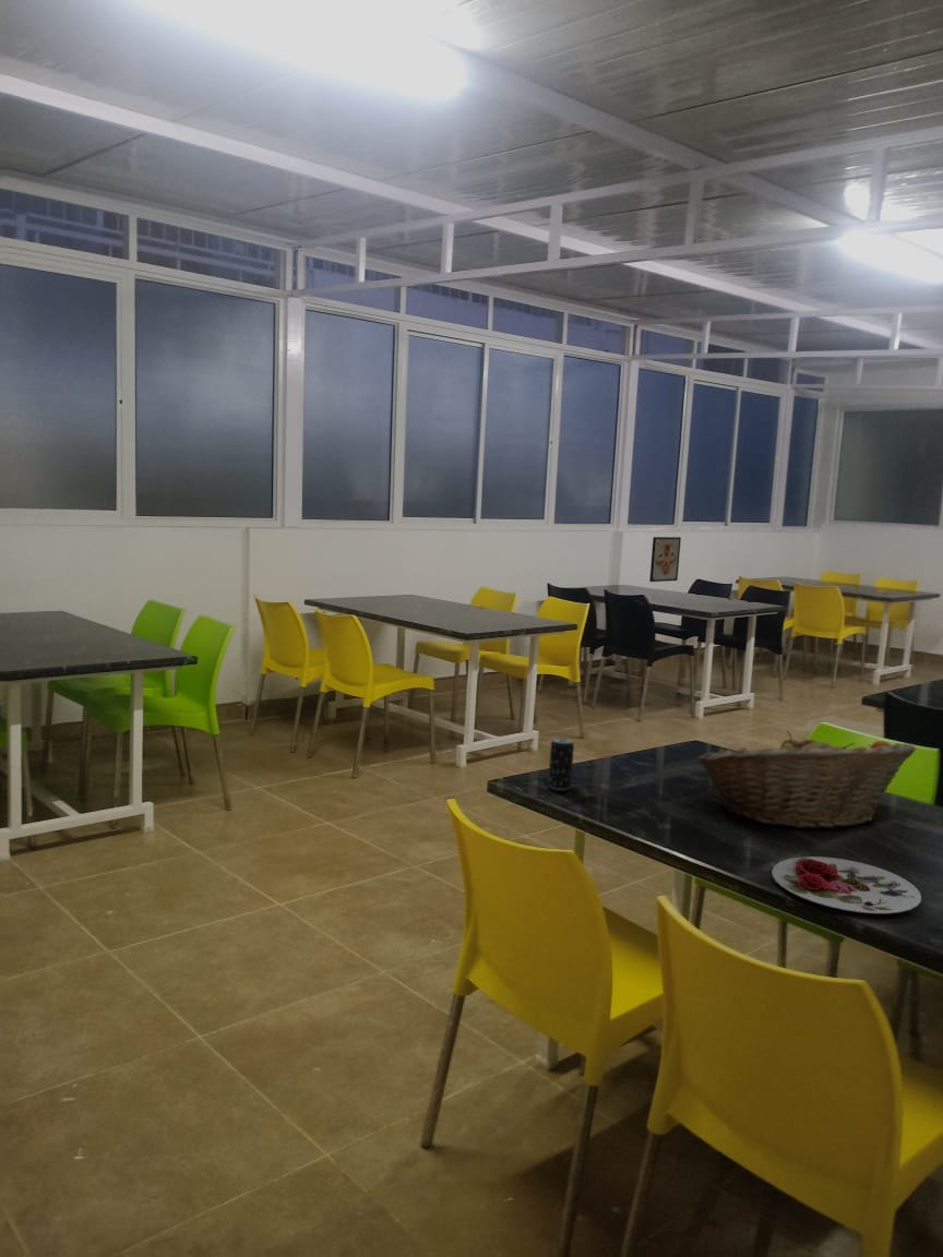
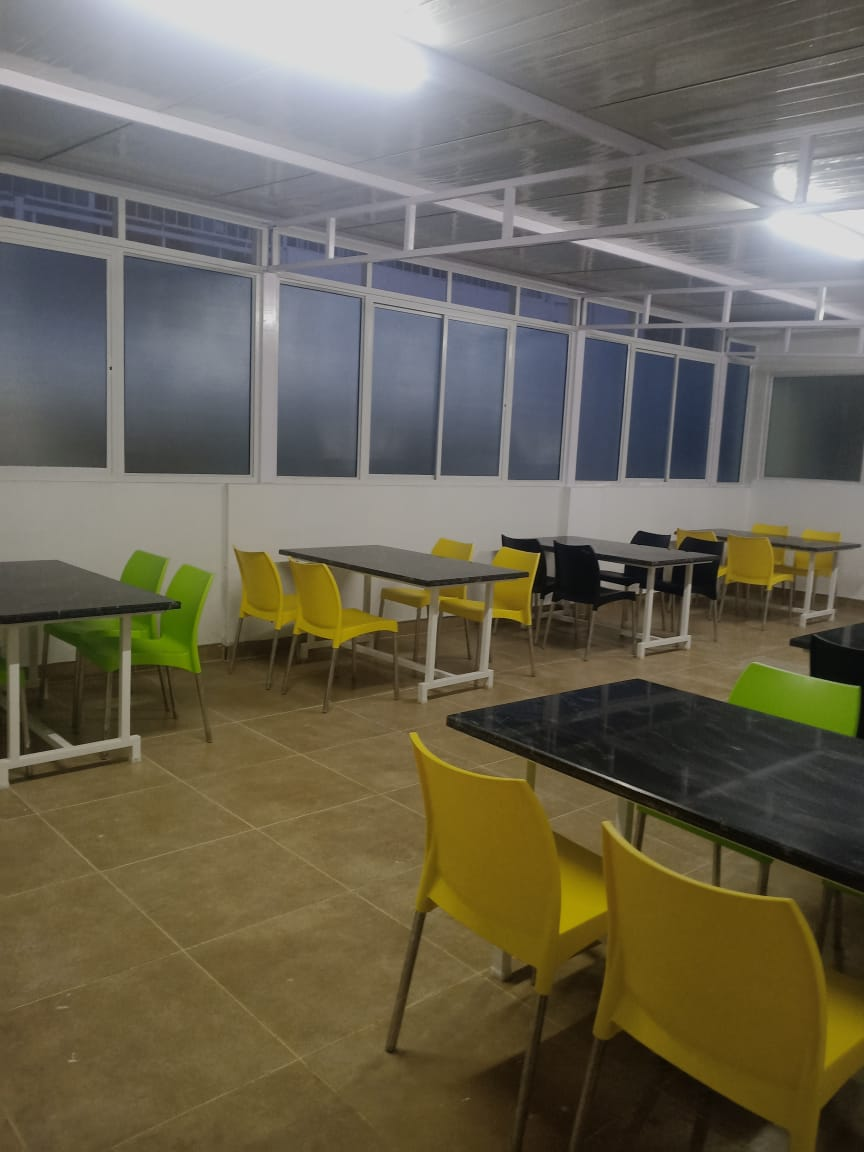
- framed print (665, 559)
- beverage can (561, 764)
- fruit basket (803, 770)
- plate (845, 882)
